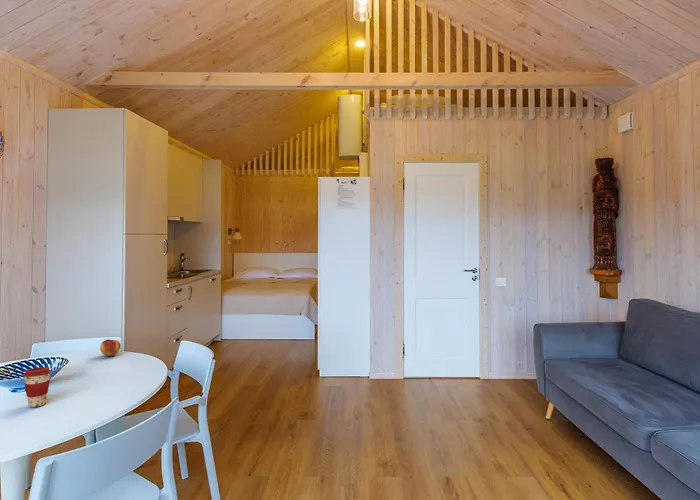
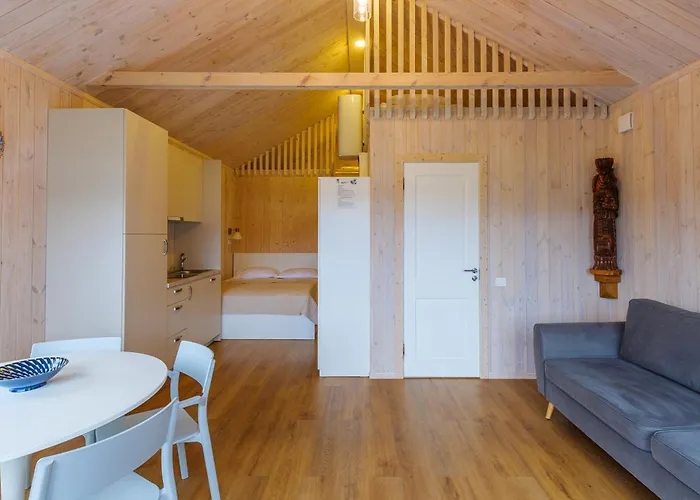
- fruit (110, 347)
- coffee cup (37, 386)
